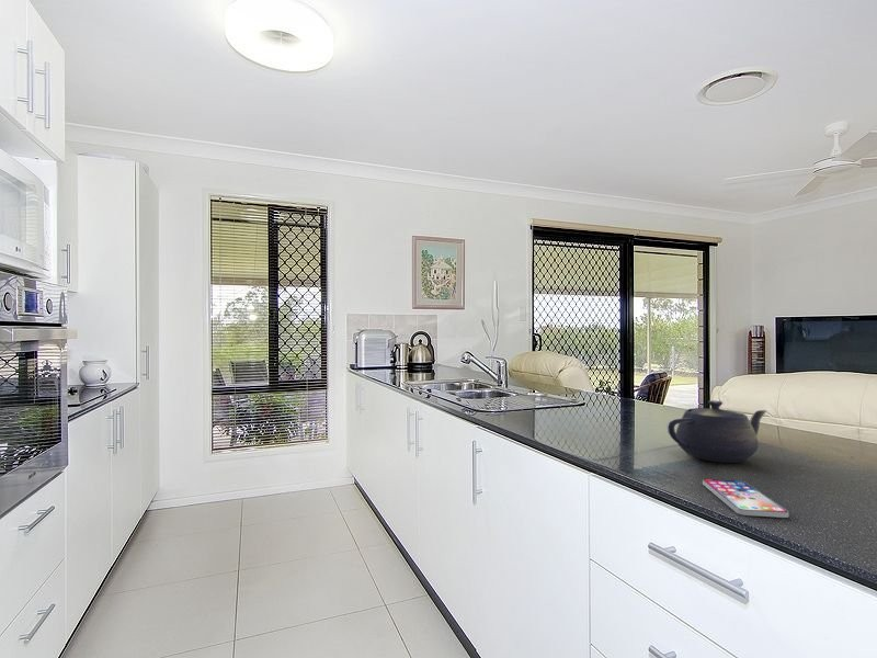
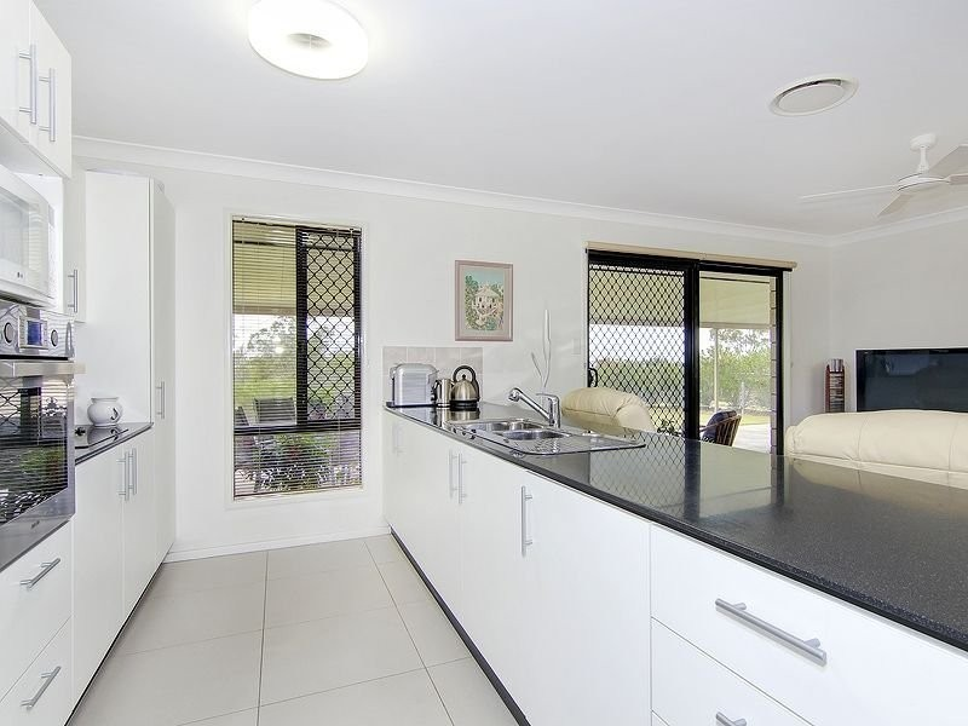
- smartphone (741, 496)
- teapot (718, 428)
